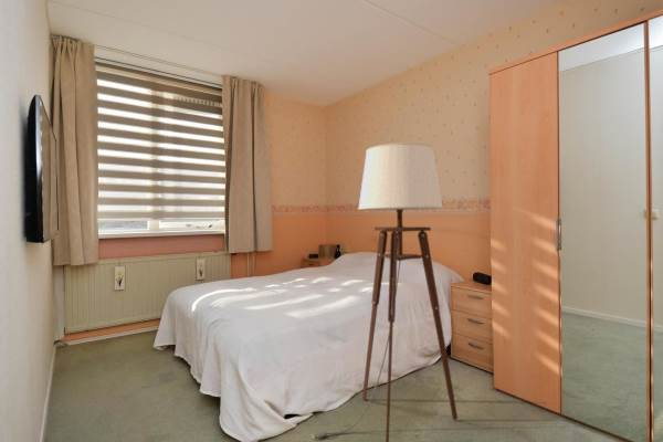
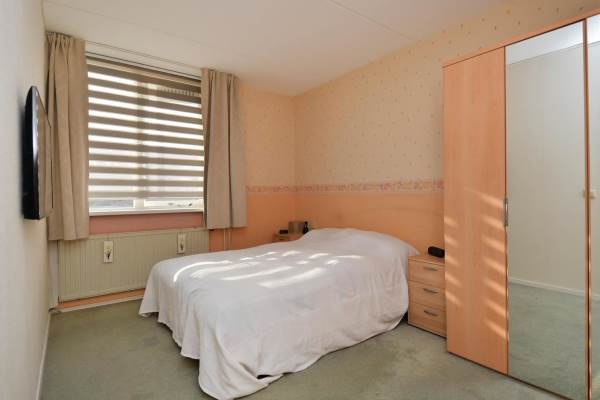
- floor lamp (380, 287)
